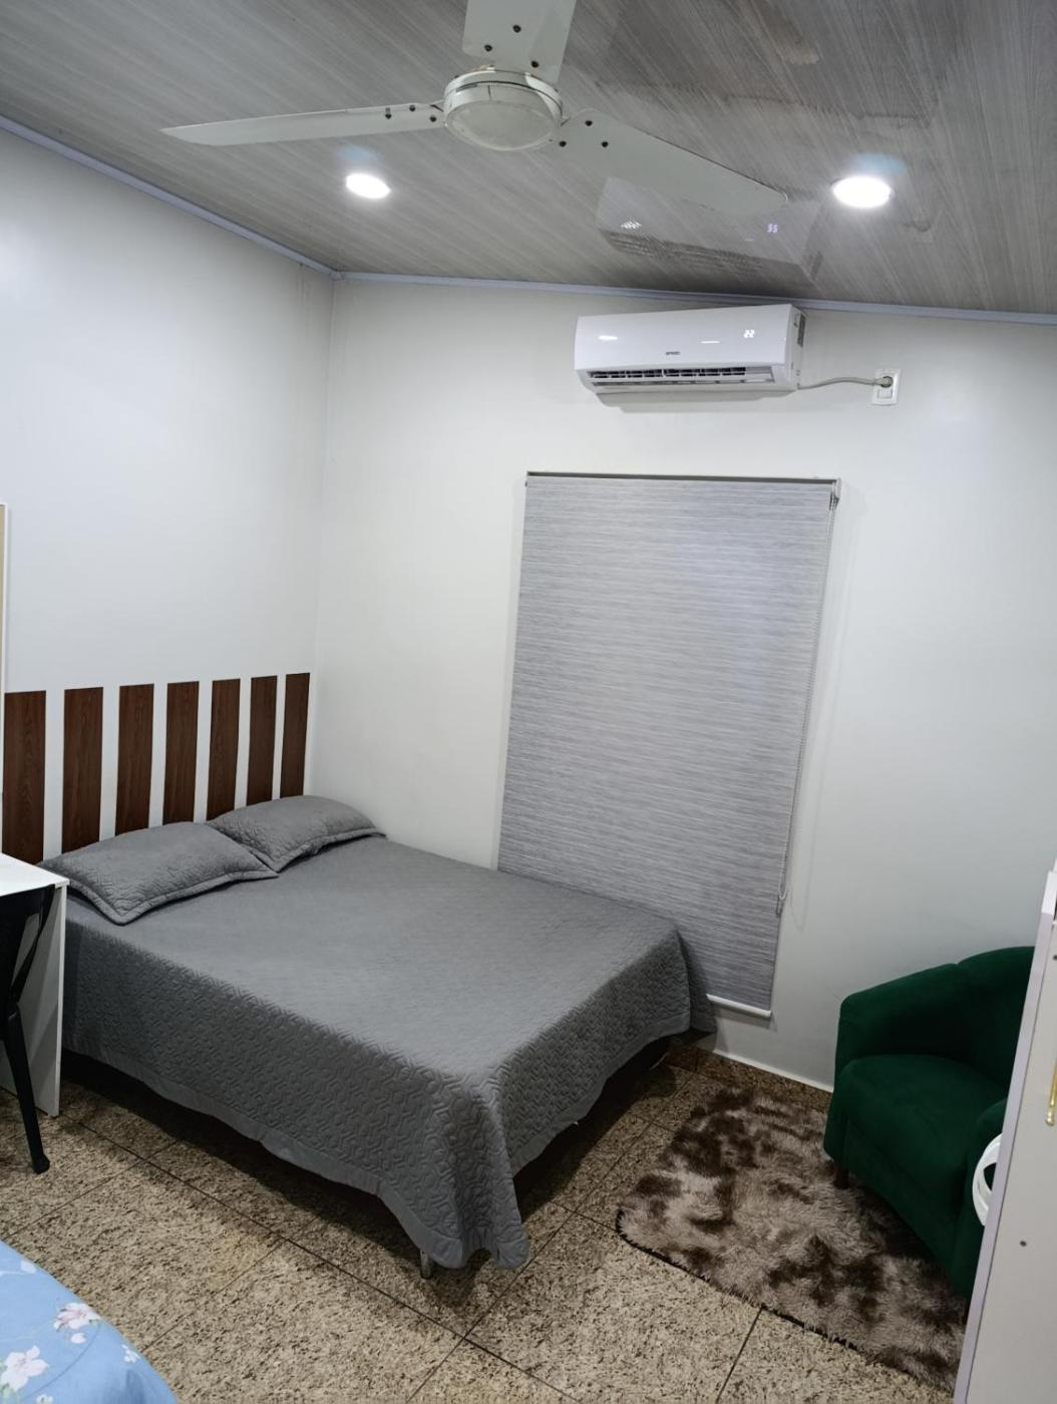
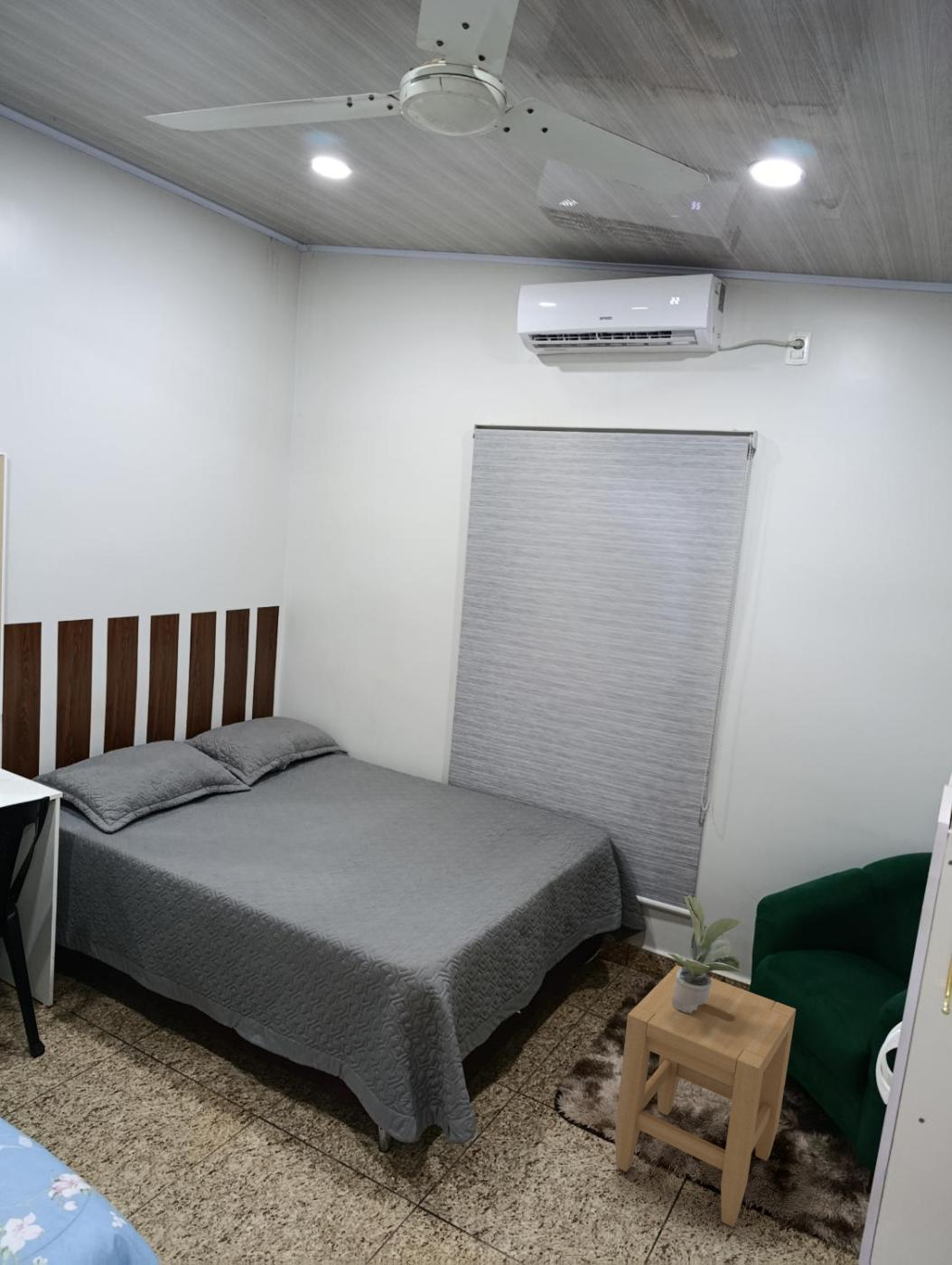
+ stool (704, 1087)
+ potted plant (706, 959)
